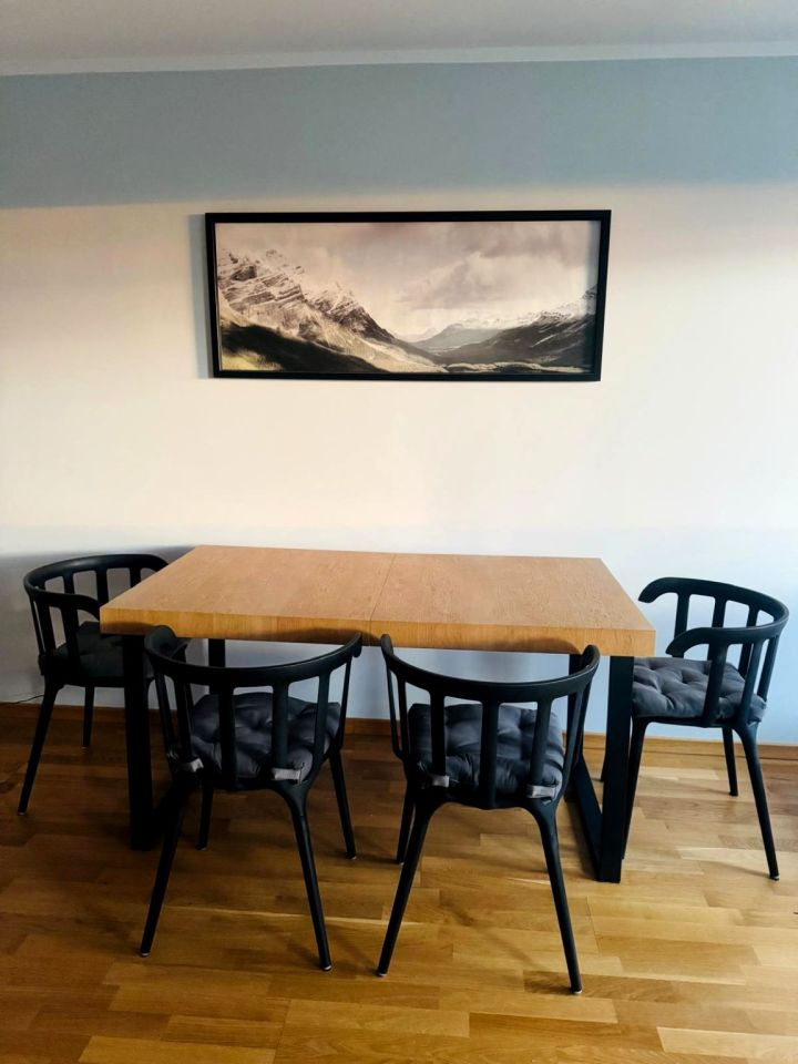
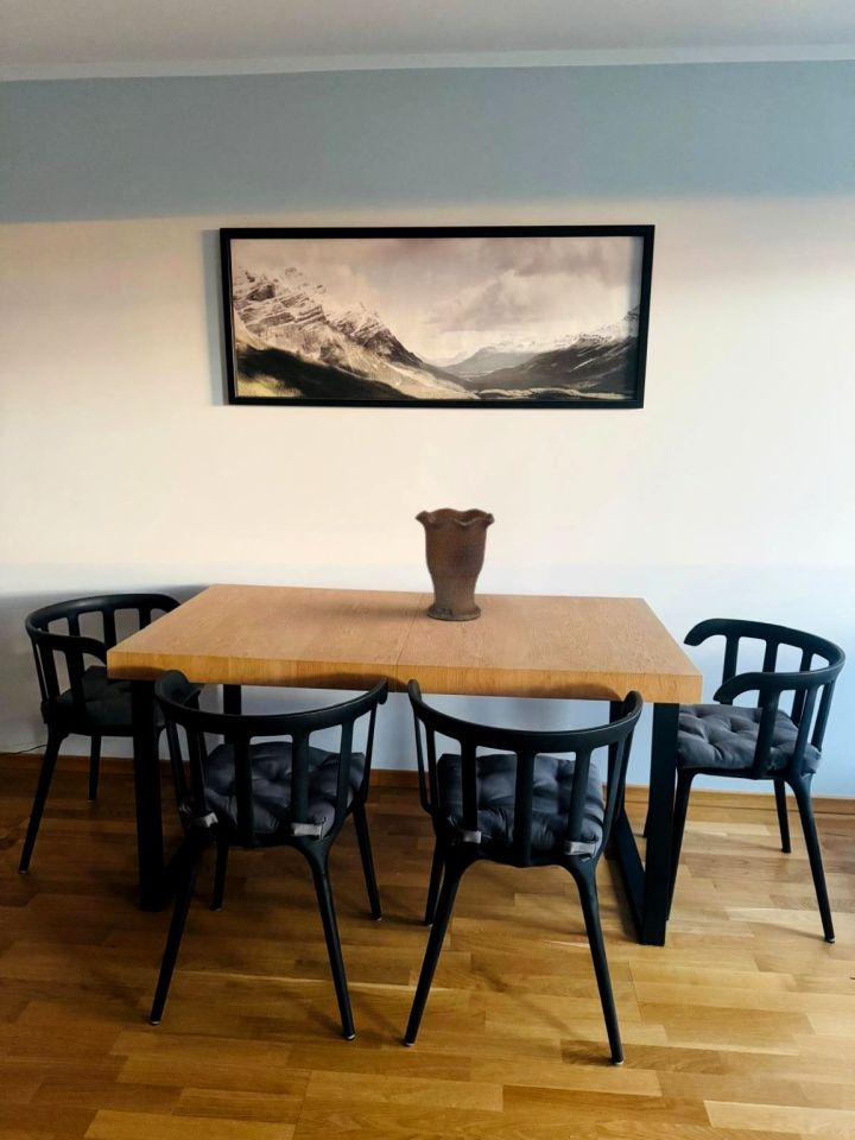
+ vase (456, 563)
